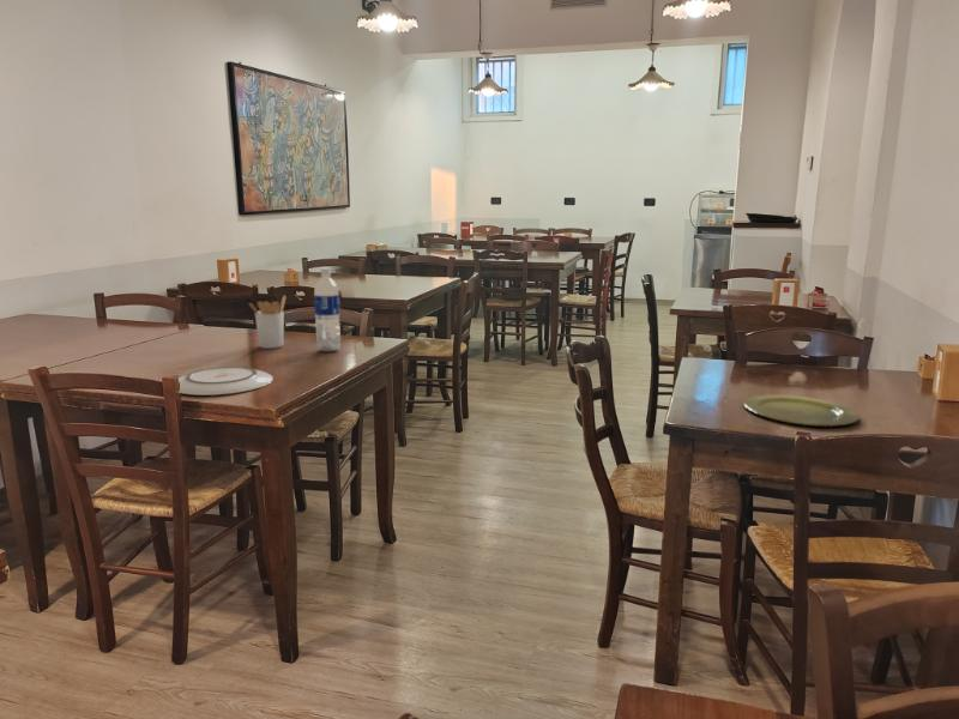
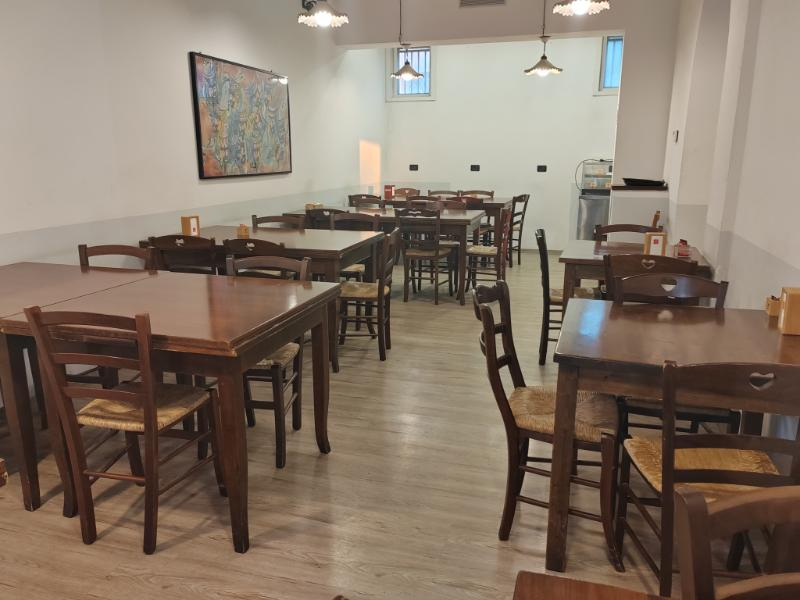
- plate (798, 410)
- utensil holder (270, 321)
- plate (222, 377)
- water bottle (327, 309)
